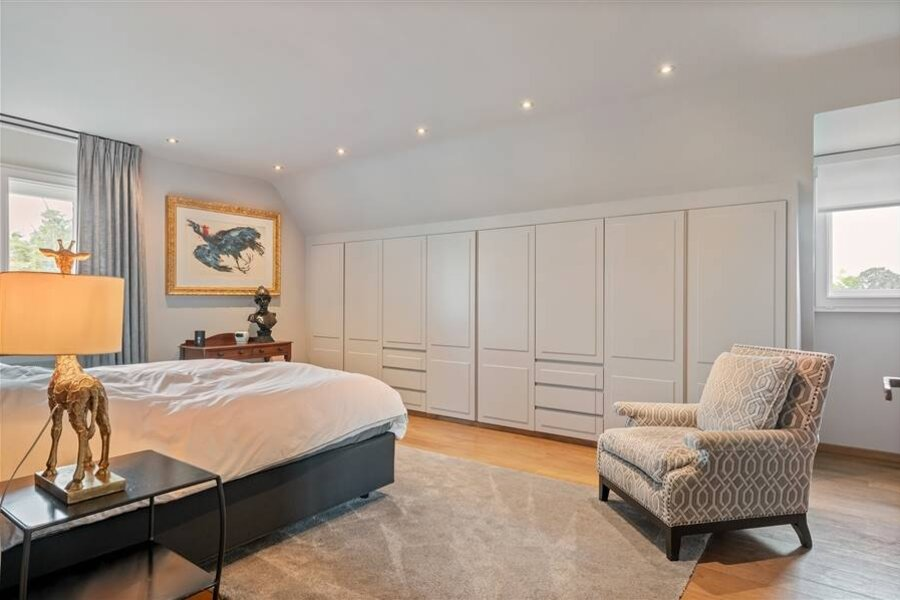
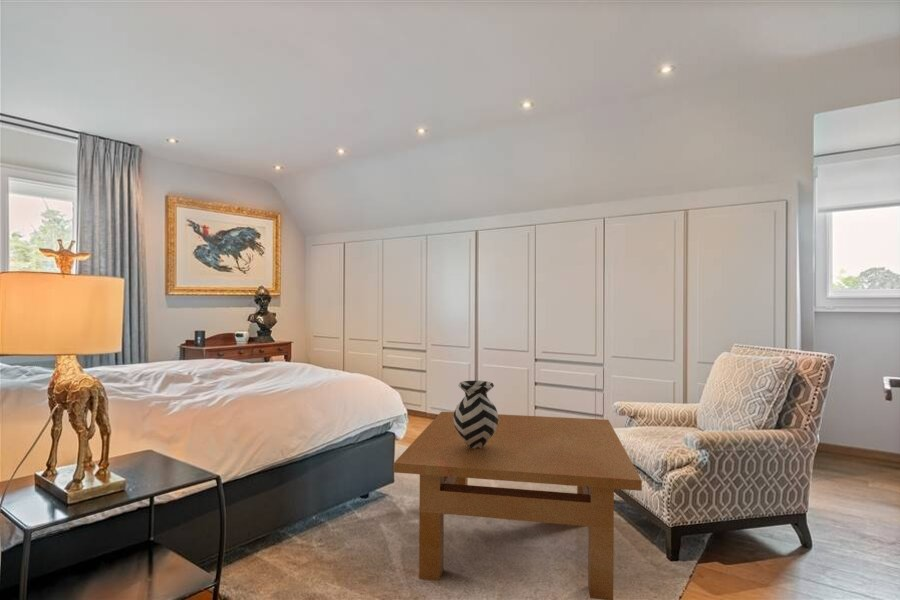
+ vase (475, 414)
+ table (517, 490)
